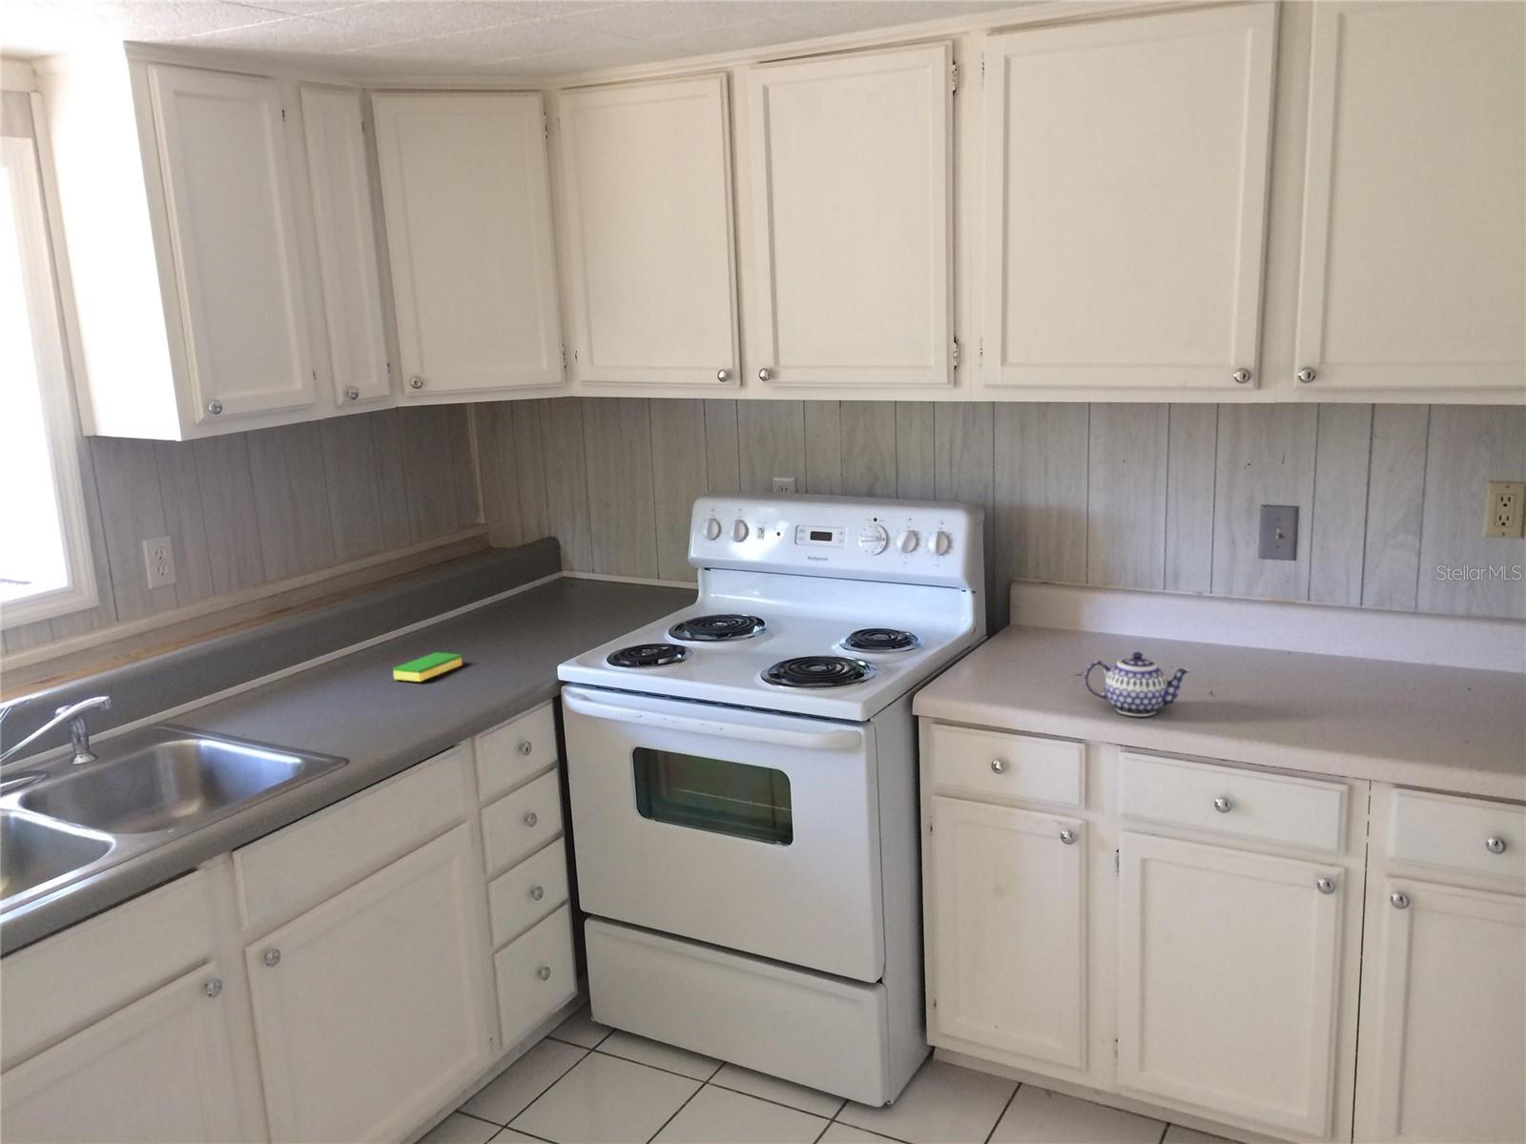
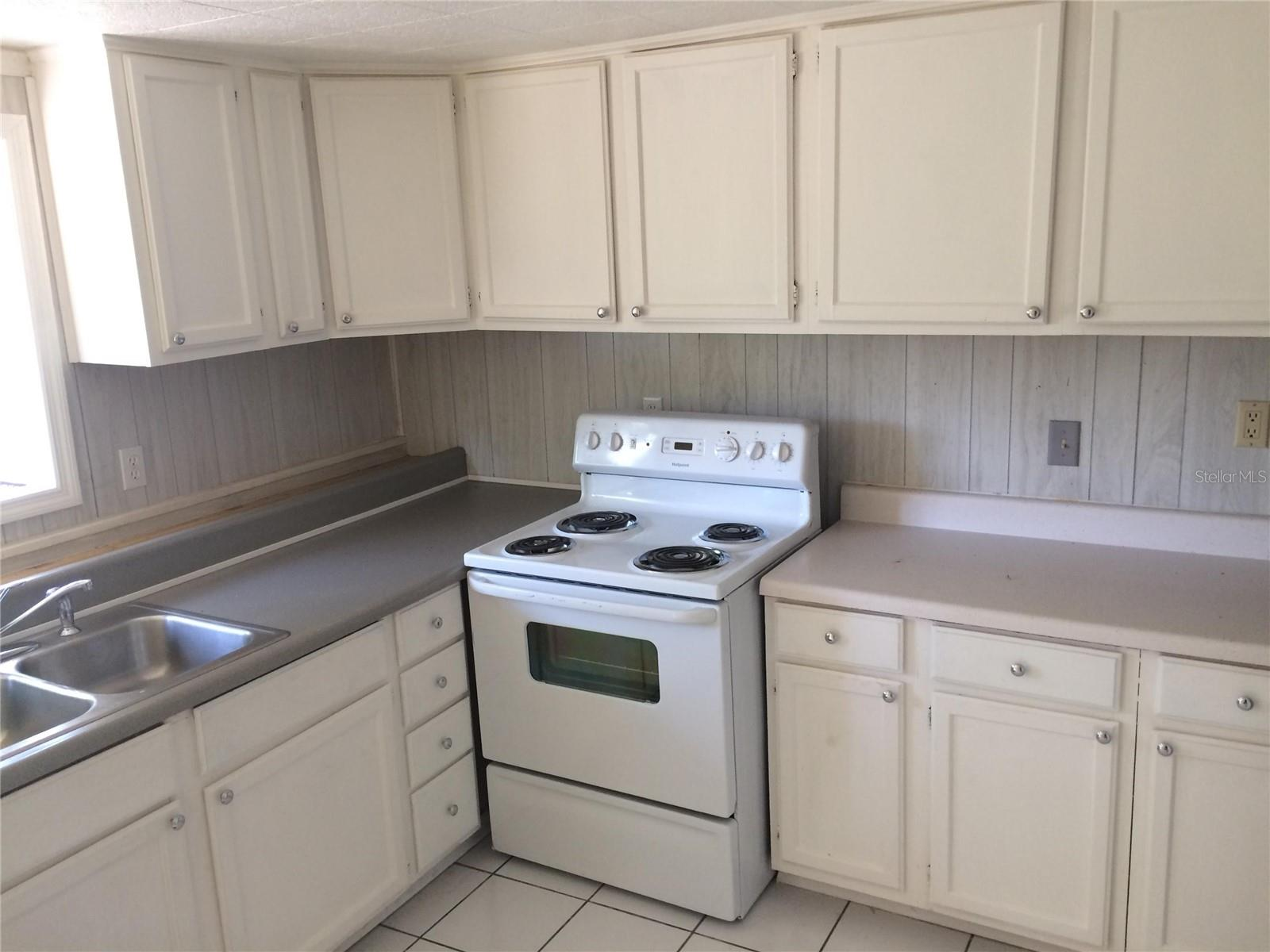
- teapot (1135, 681)
- dish sponge (428, 667)
